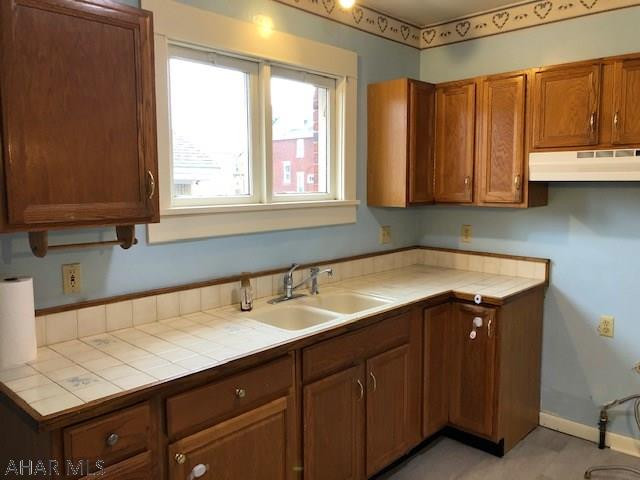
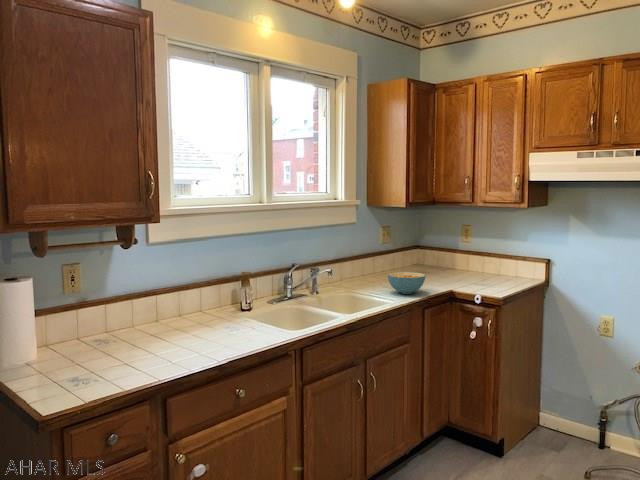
+ cereal bowl (406, 283)
